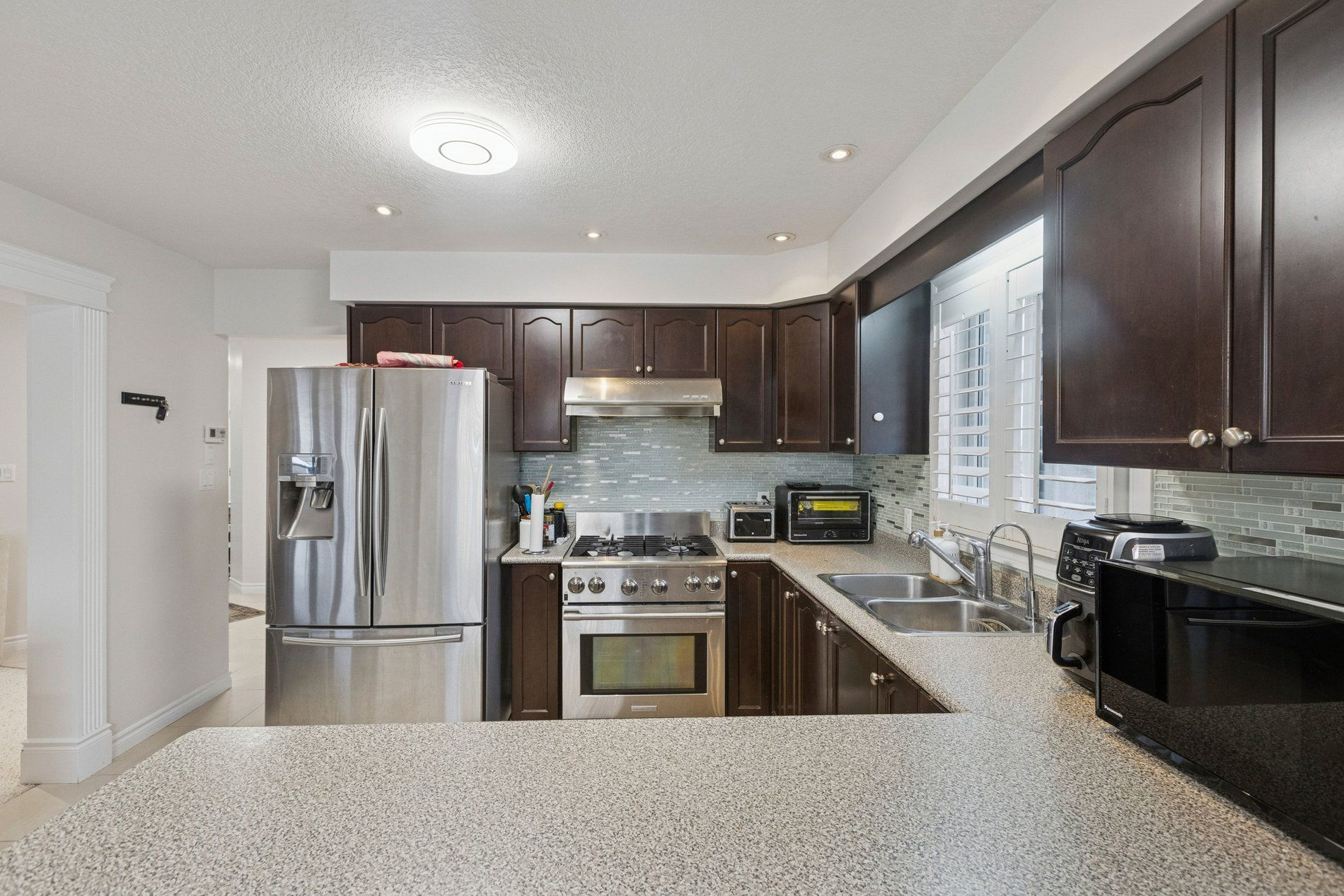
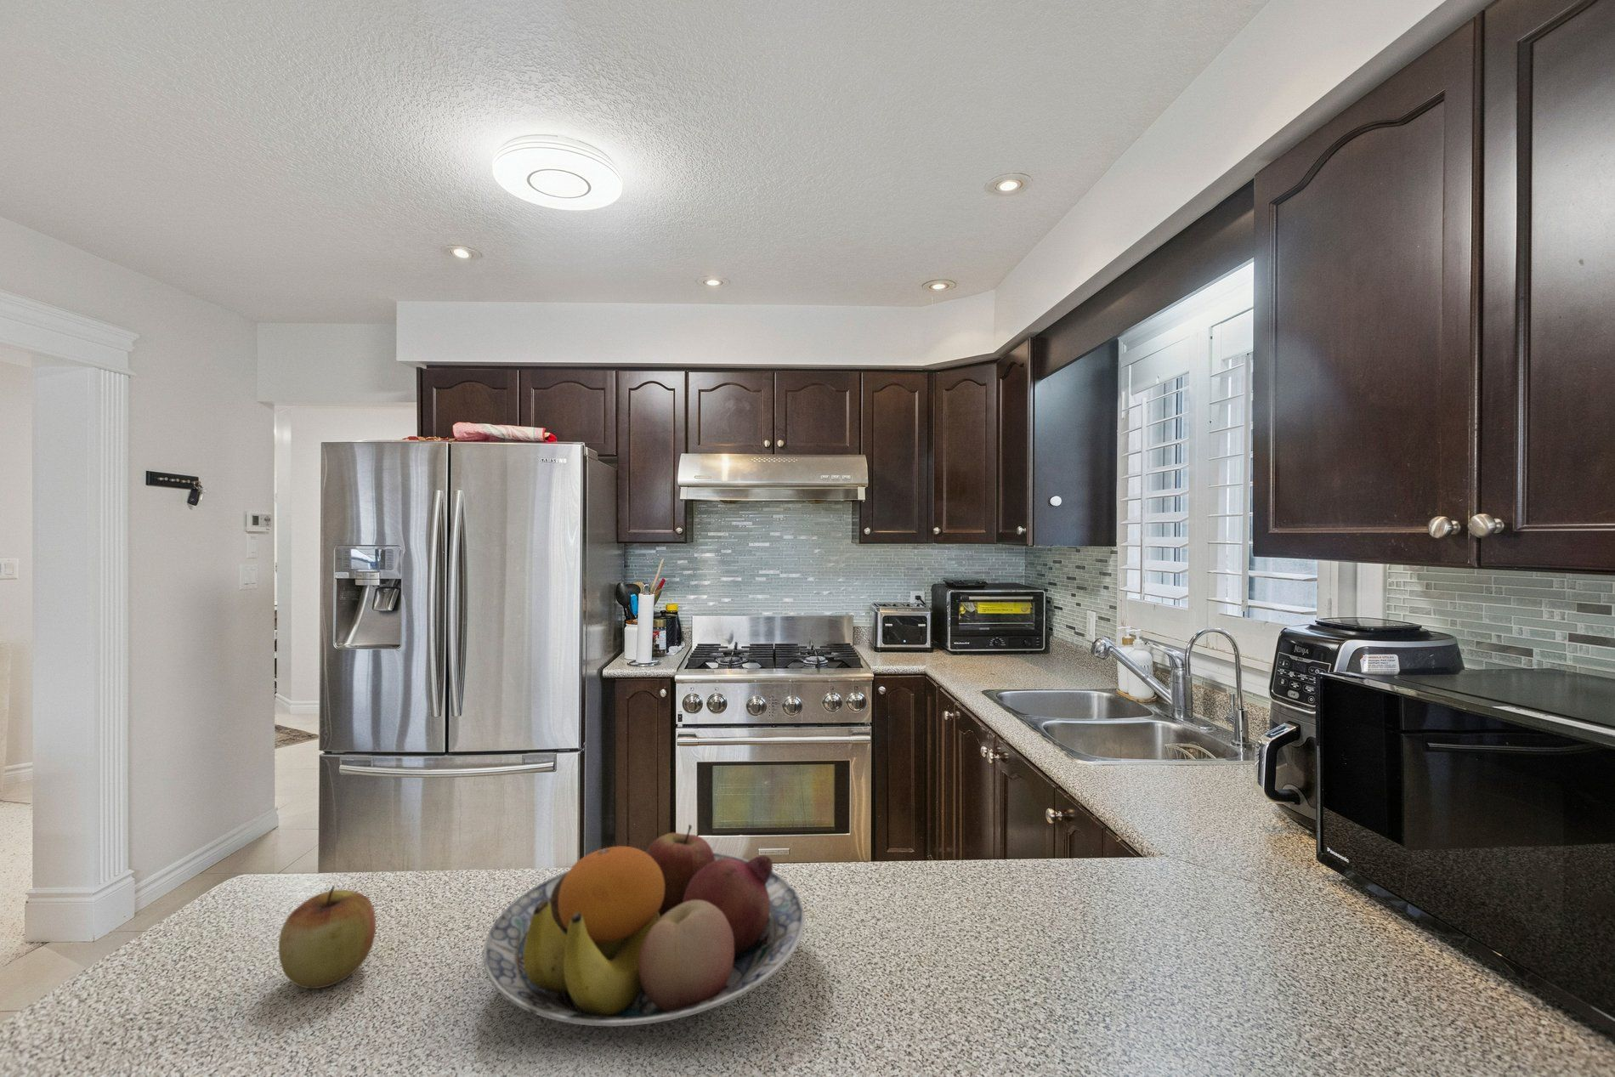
+ apple (328, 930)
+ fruit bowl (651, 905)
